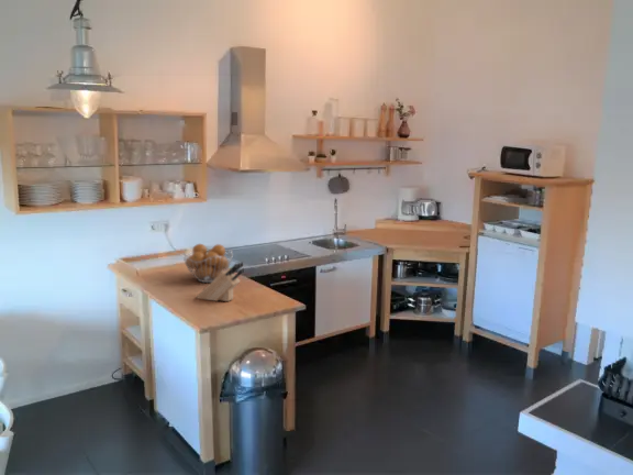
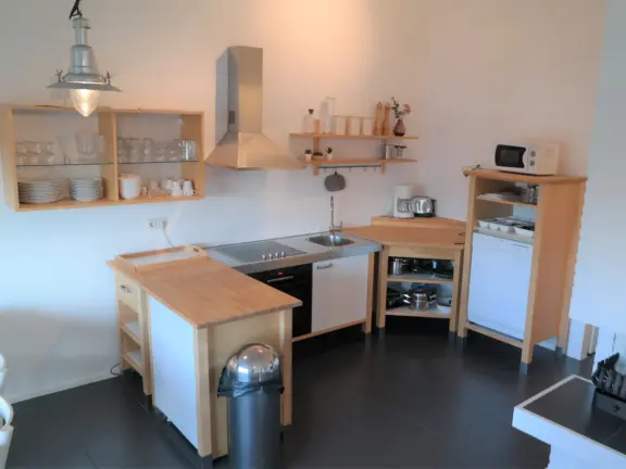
- fruit basket (208, 262)
- knife block (221, 279)
